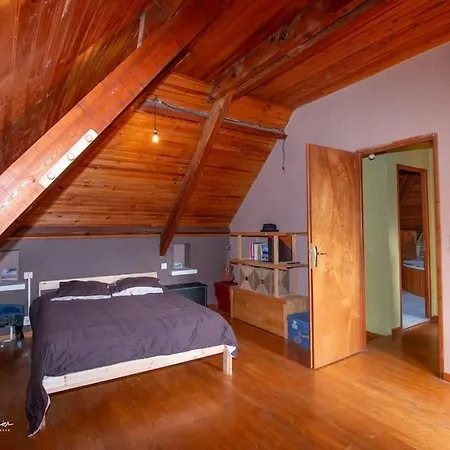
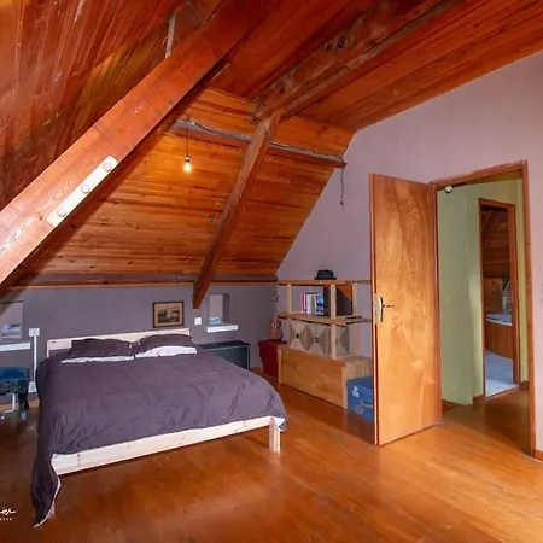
+ picture frame (168, 314)
